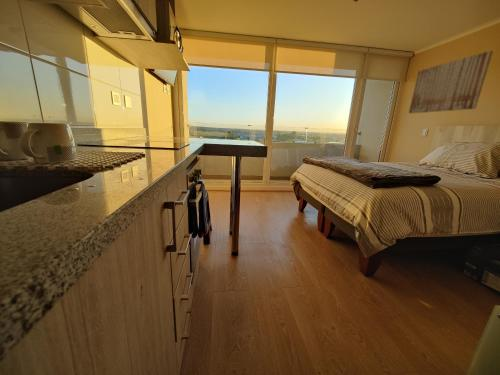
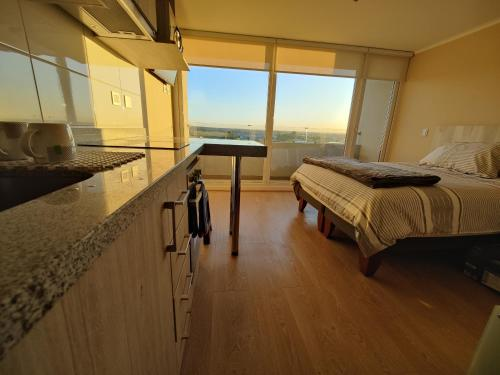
- wall art (443, 87)
